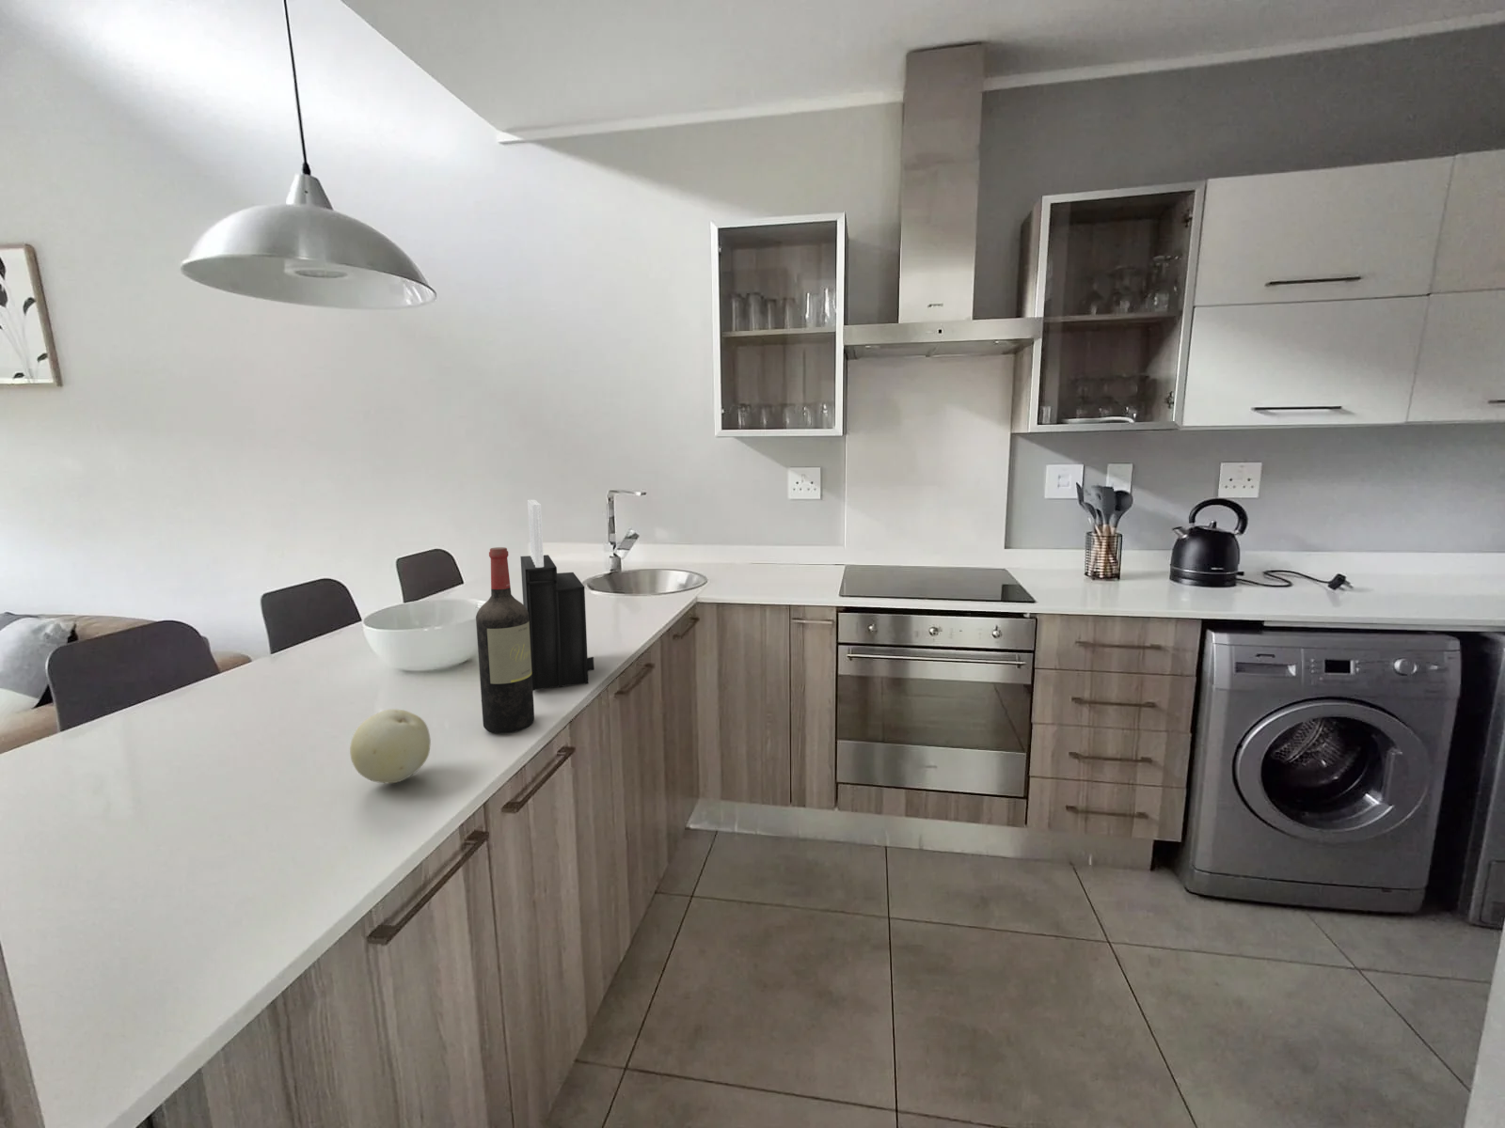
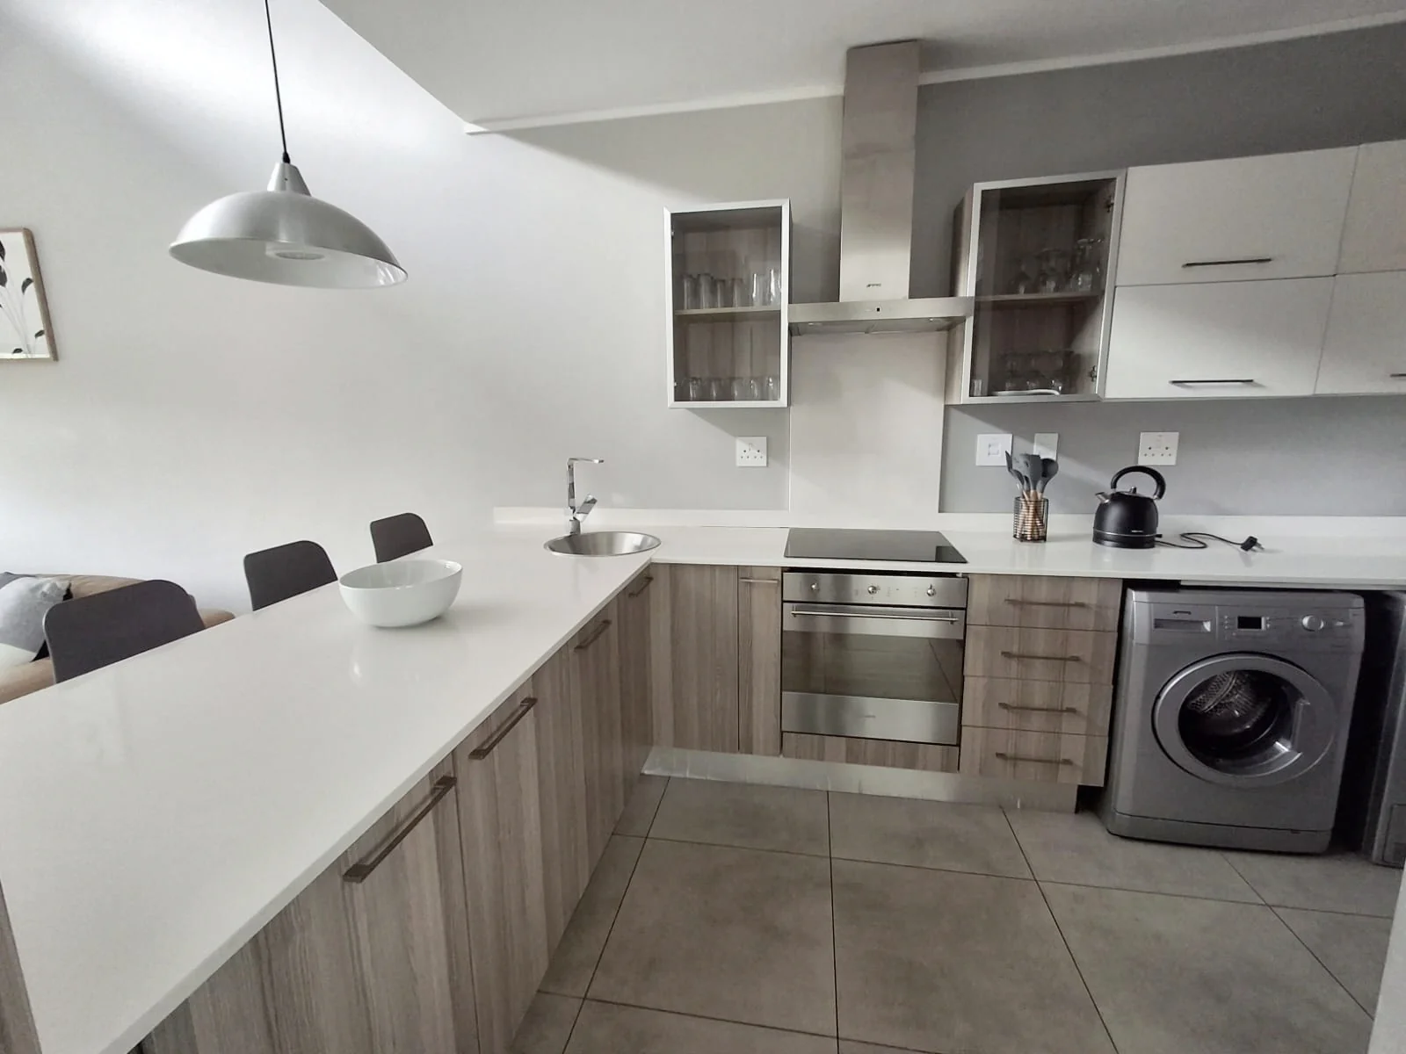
- wine bottle (504, 639)
- knife block (558, 589)
- fruit (391, 748)
